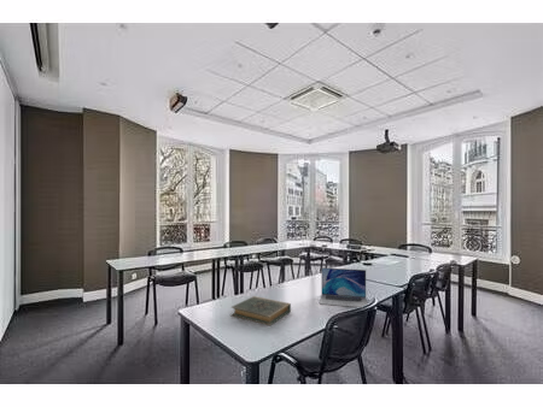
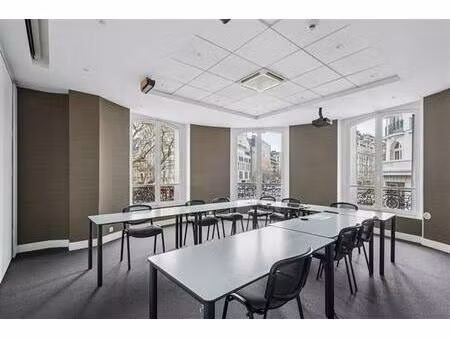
- hardback book (261, 308)
- laptop (343, 285)
